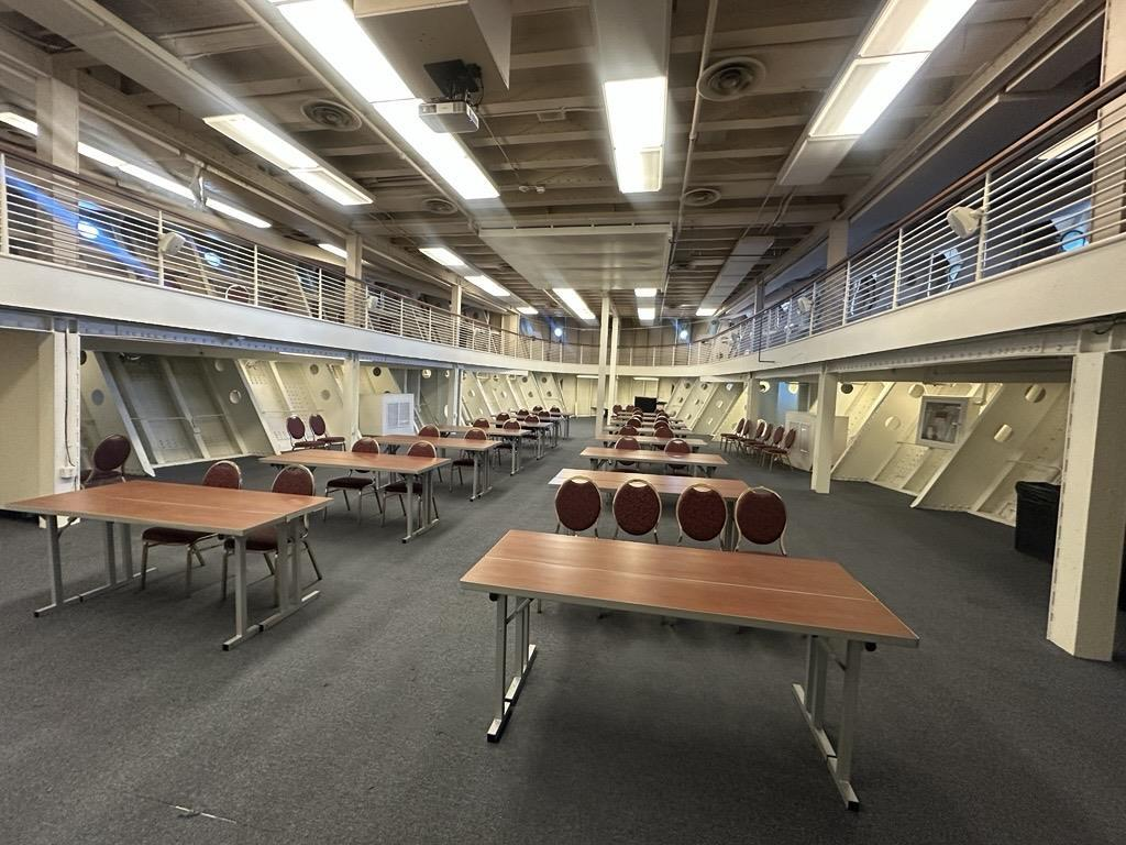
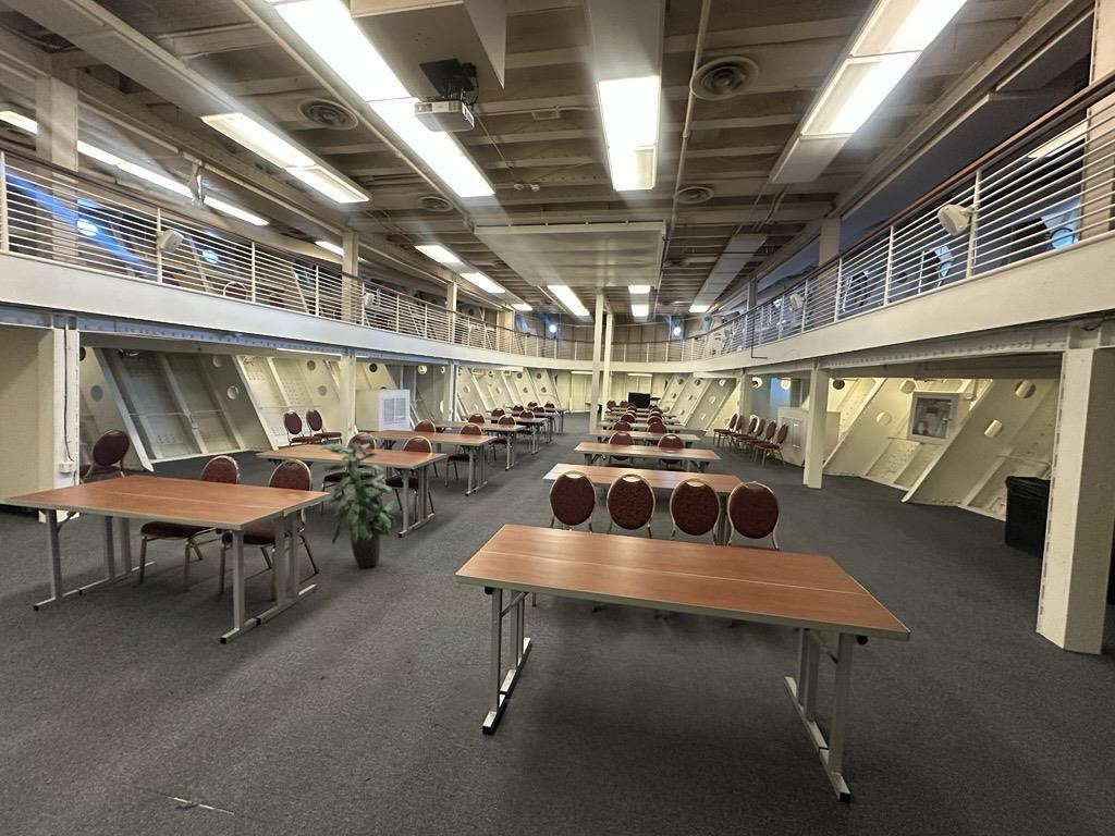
+ indoor plant (362, 502)
